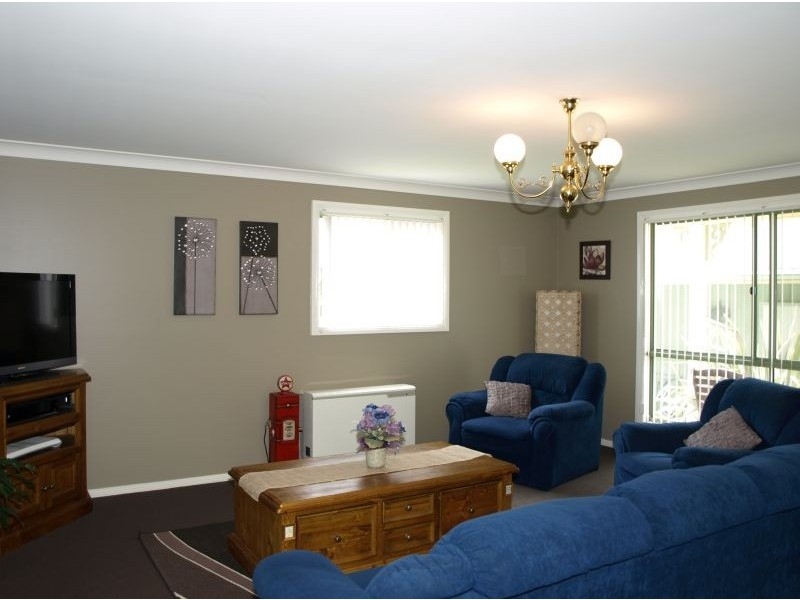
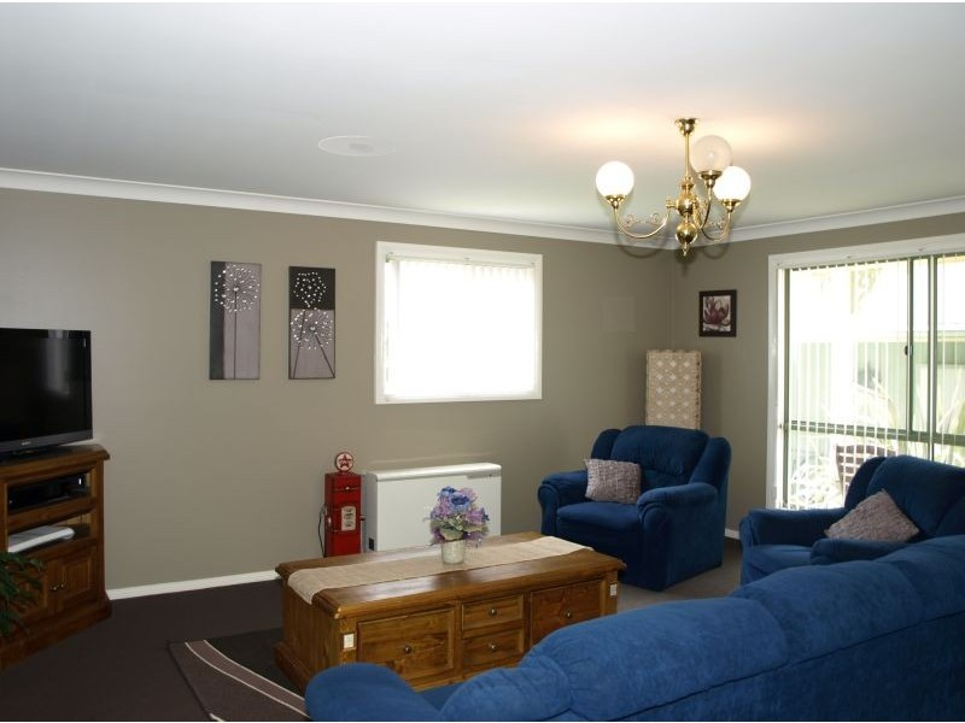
+ recessed light (357, 142)
